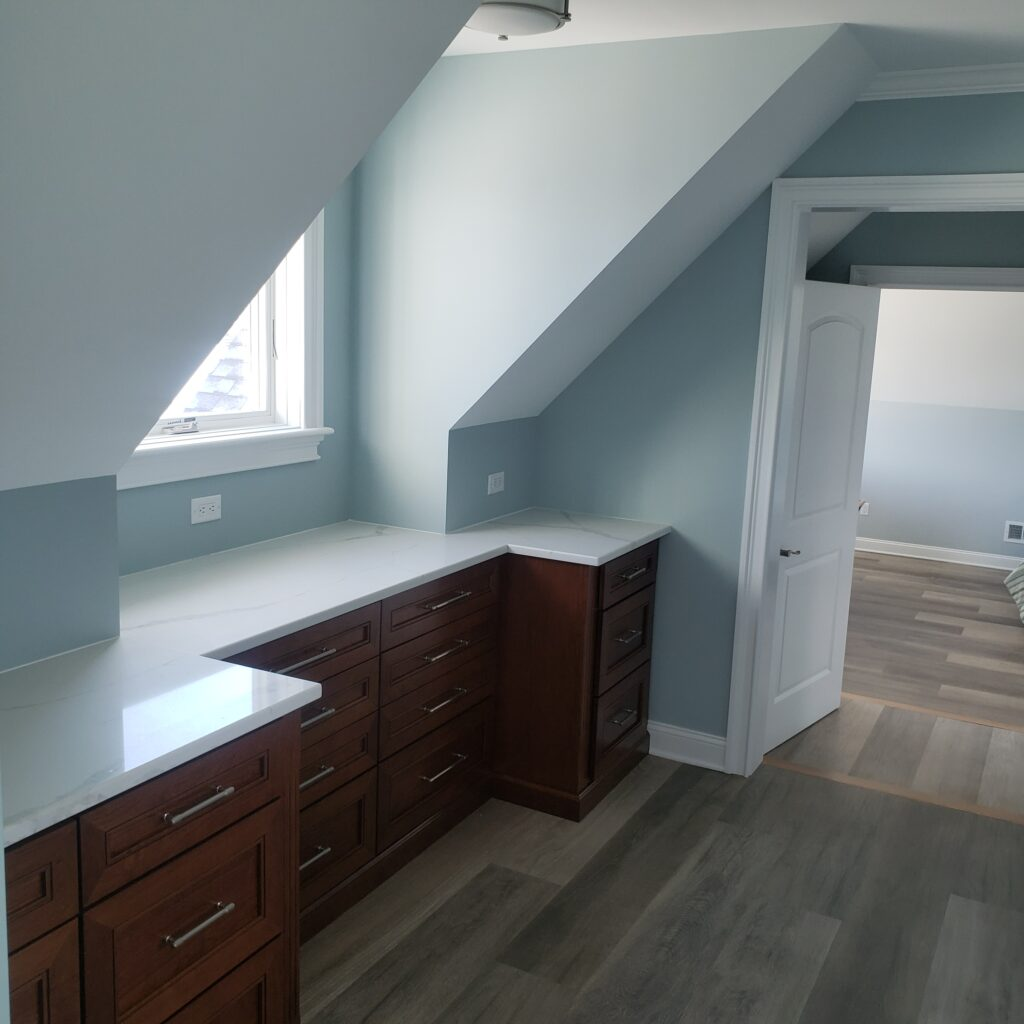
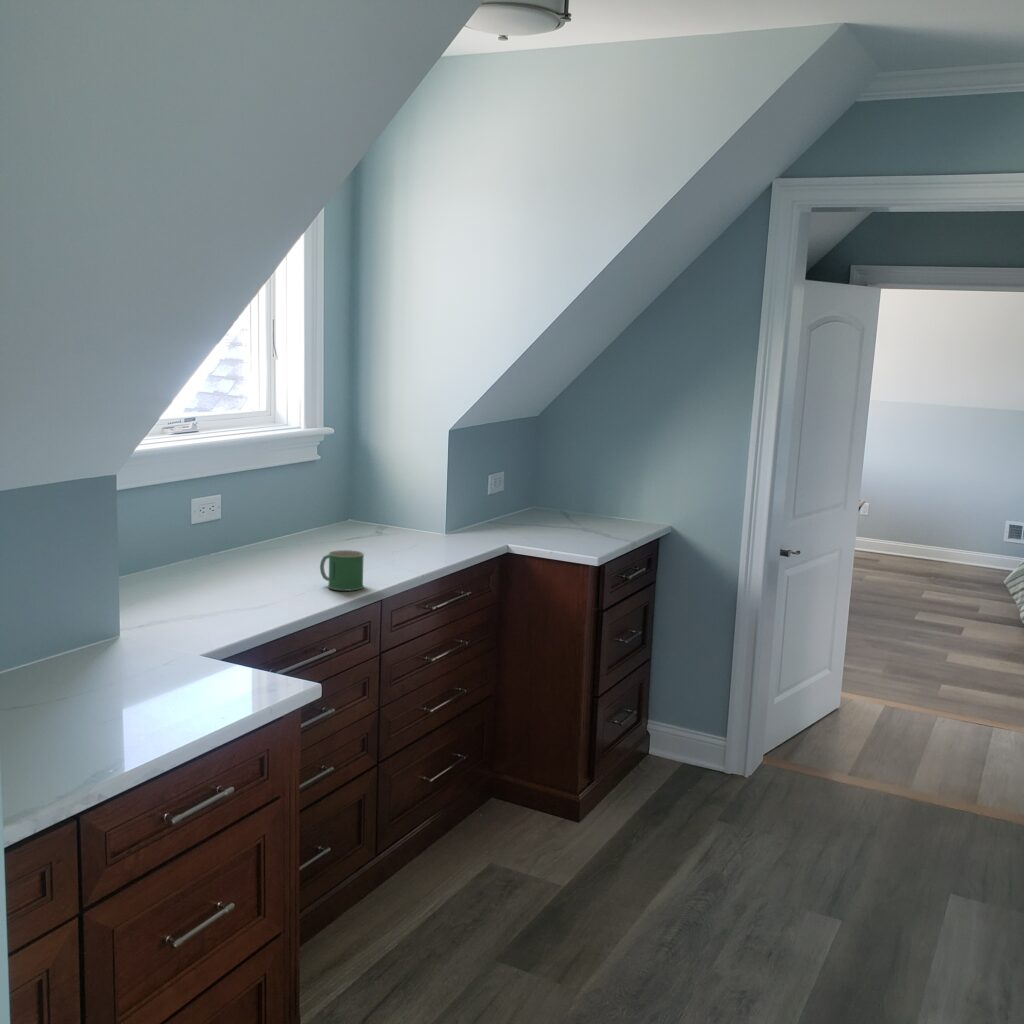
+ mug (340, 569)
